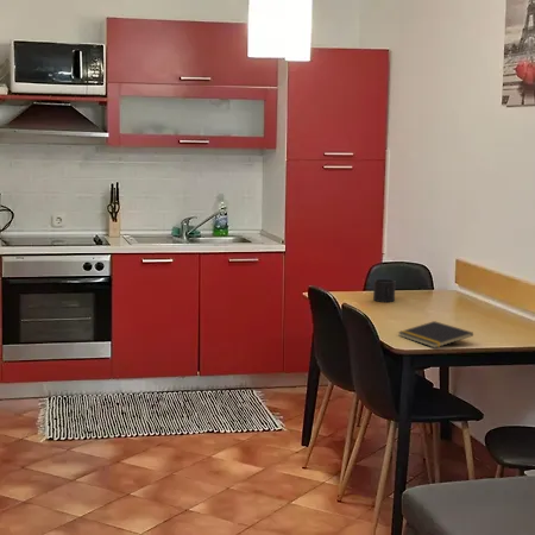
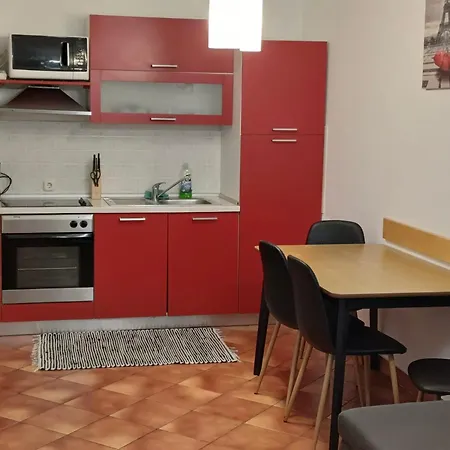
- mug (384, 290)
- notepad (434, 333)
